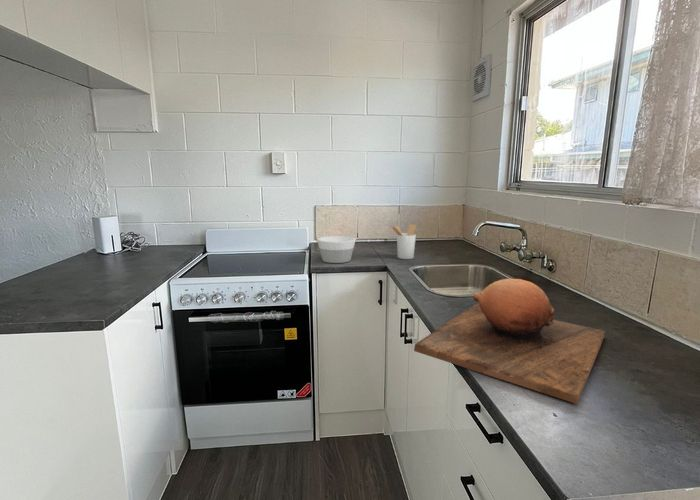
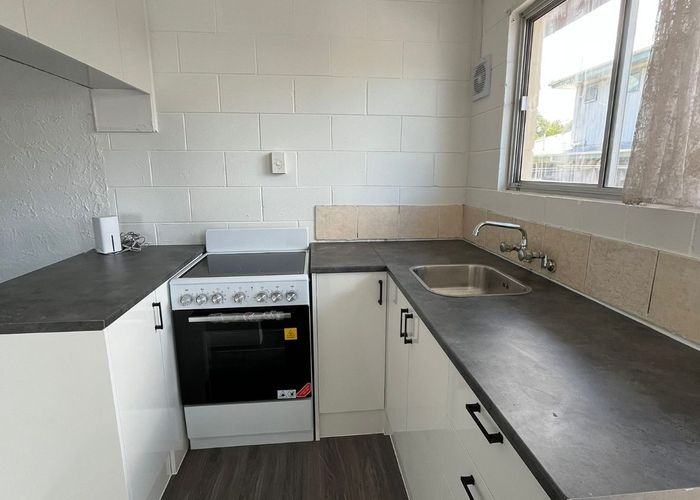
- utensil holder (401, 240)
- chopping board (516, 313)
- bowl (336, 249)
